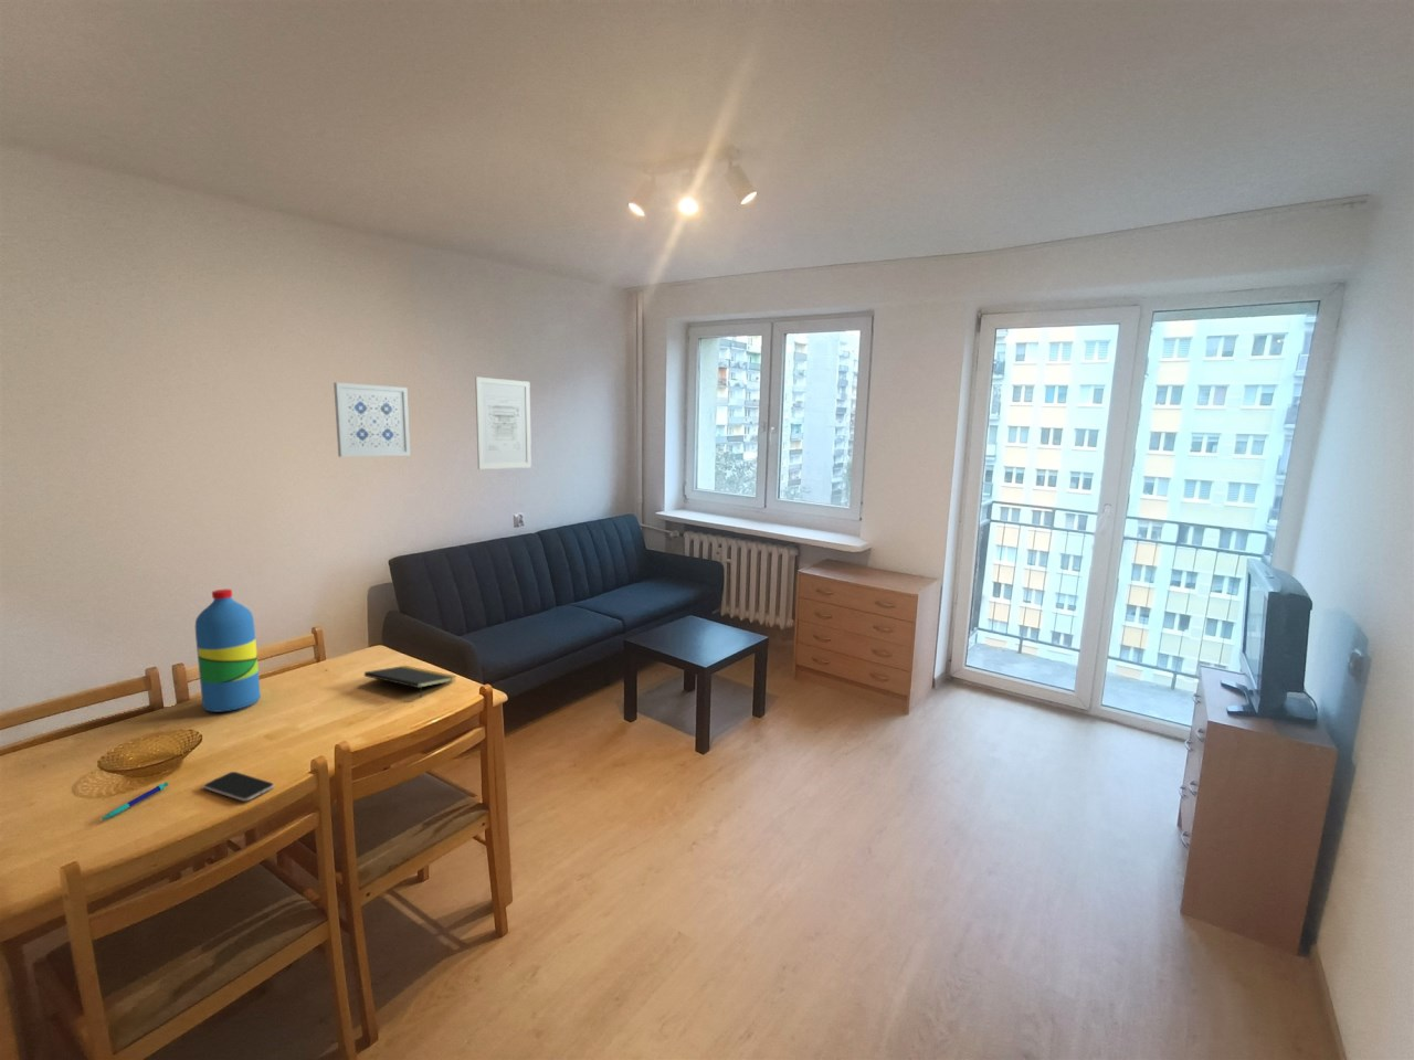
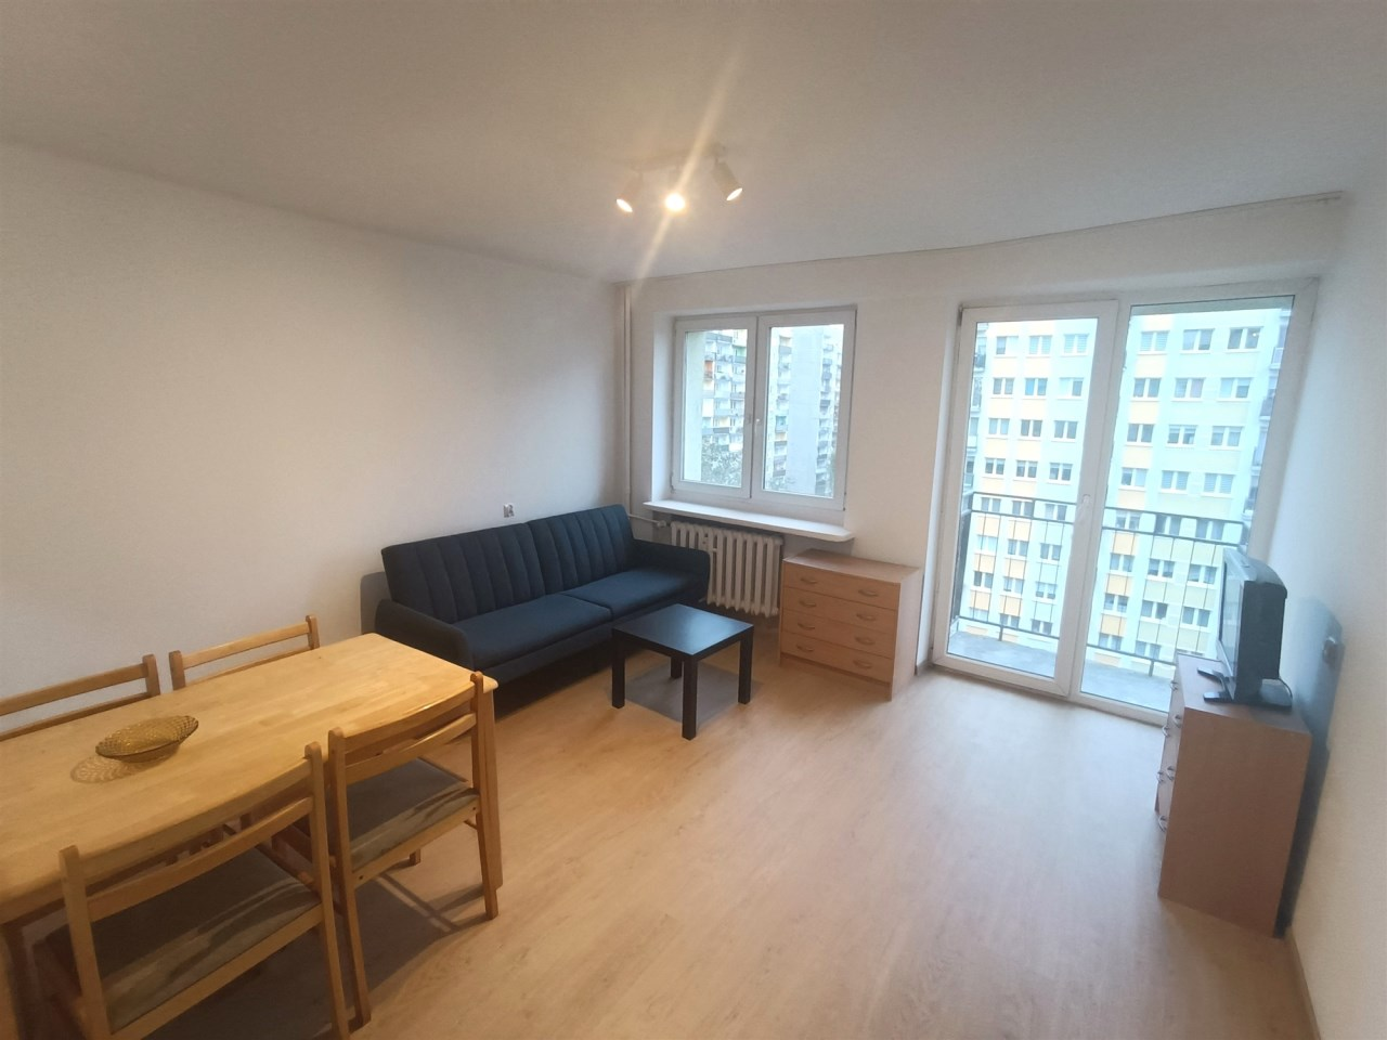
- pen (135, 801)
- water bottle (226, 647)
- notepad (411, 676)
- smartphone (238, 785)
- wall art (503, 424)
- wall art (373, 421)
